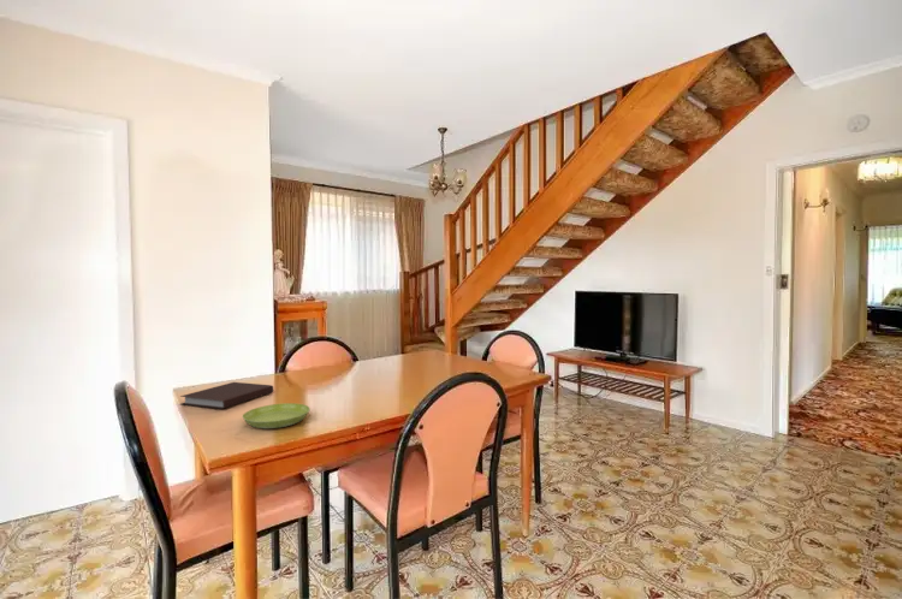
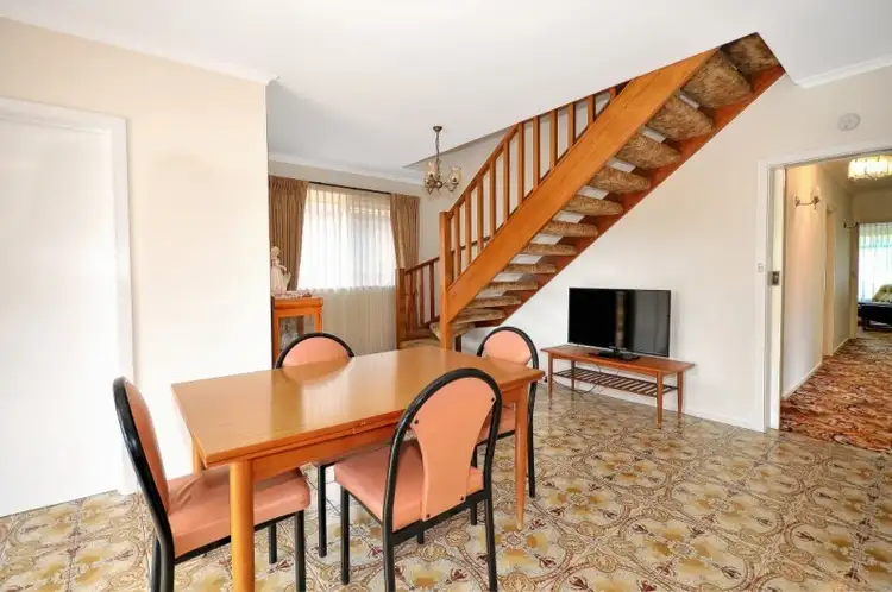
- saucer (277, 416)
- notebook (229, 393)
